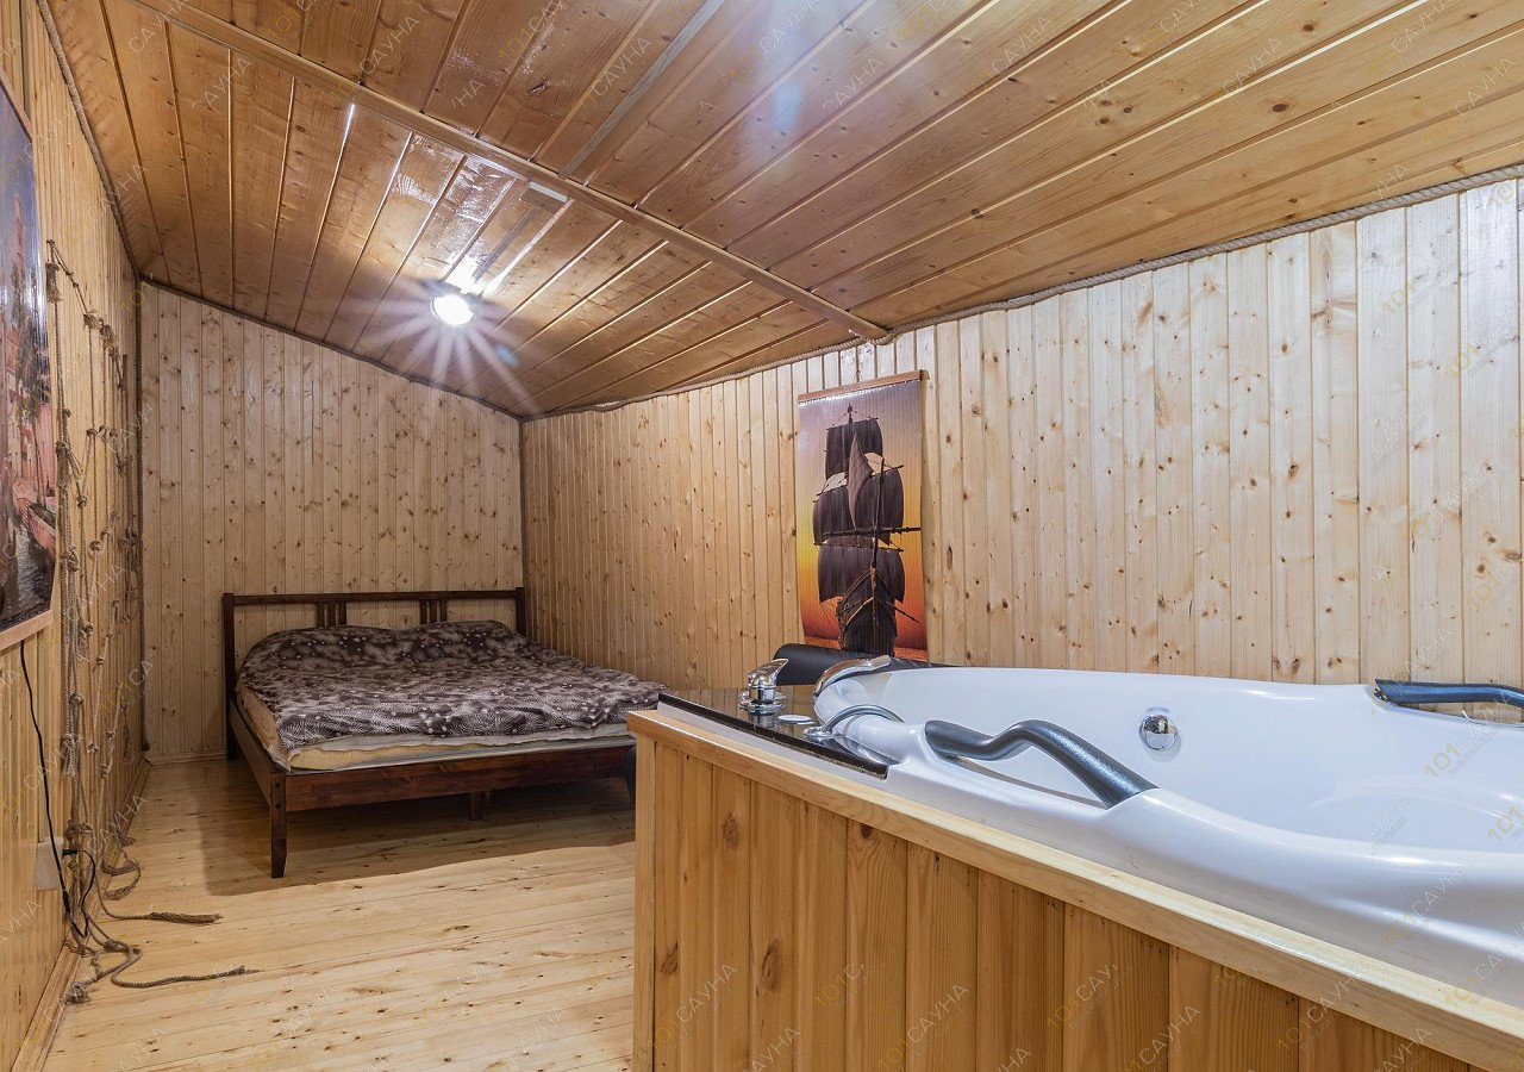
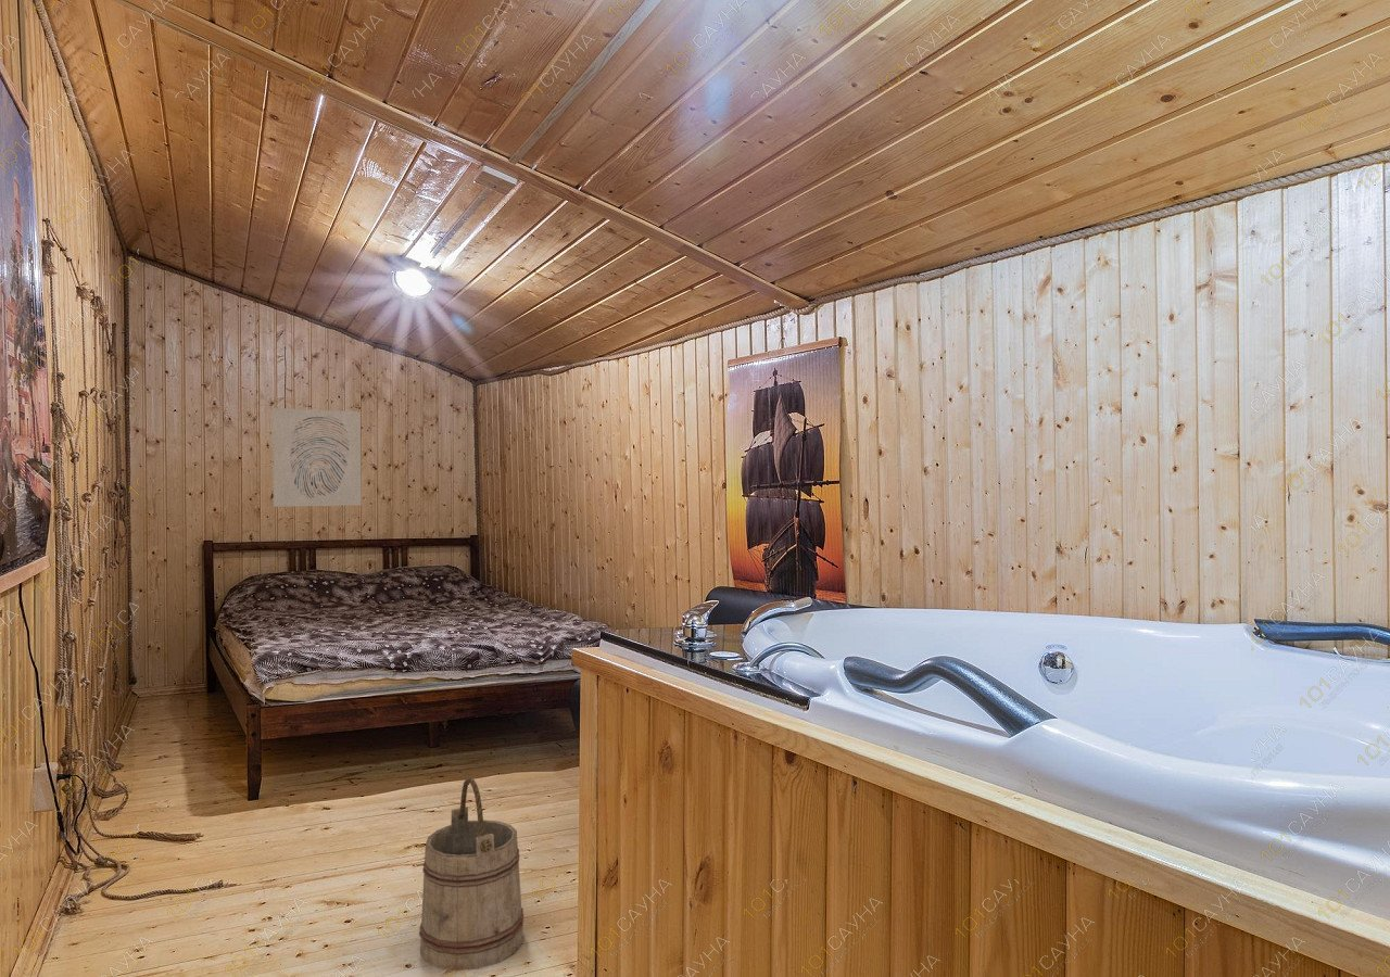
+ bucket (471, 860)
+ wall art (317, 457)
